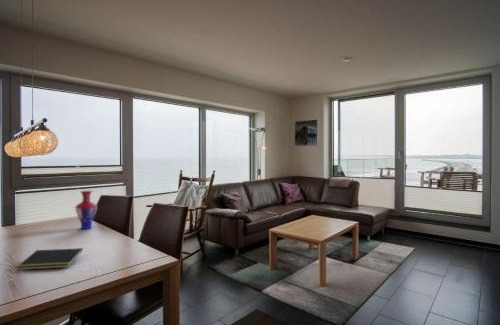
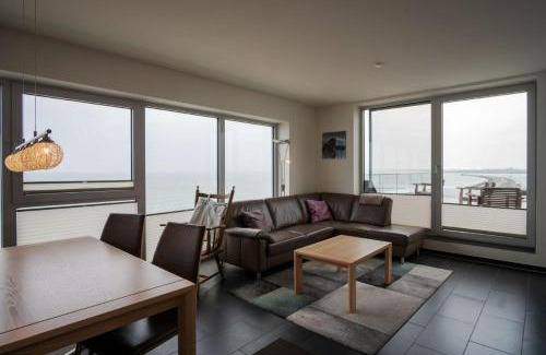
- notepad (51, 258)
- vase (86, 209)
